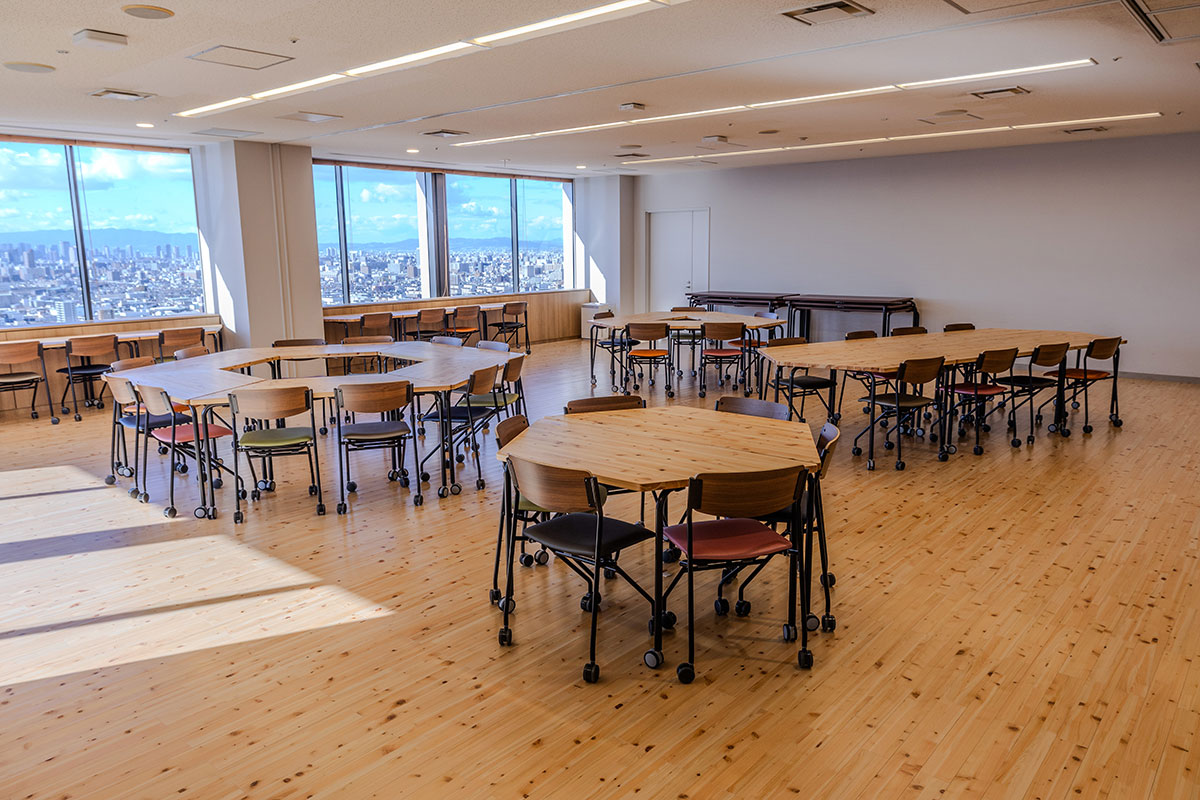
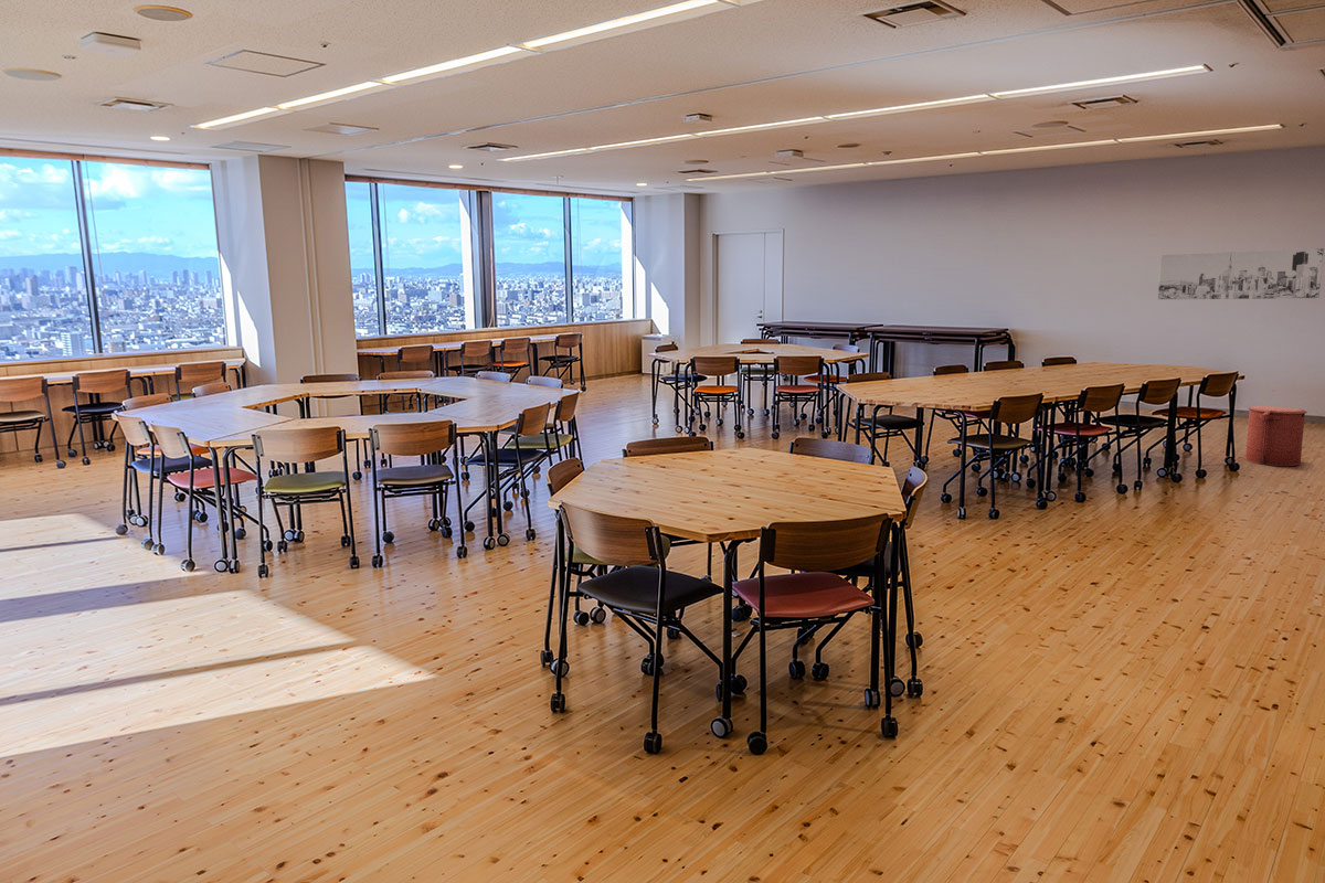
+ wall art (1236, 275)
+ trash can (1274, 435)
